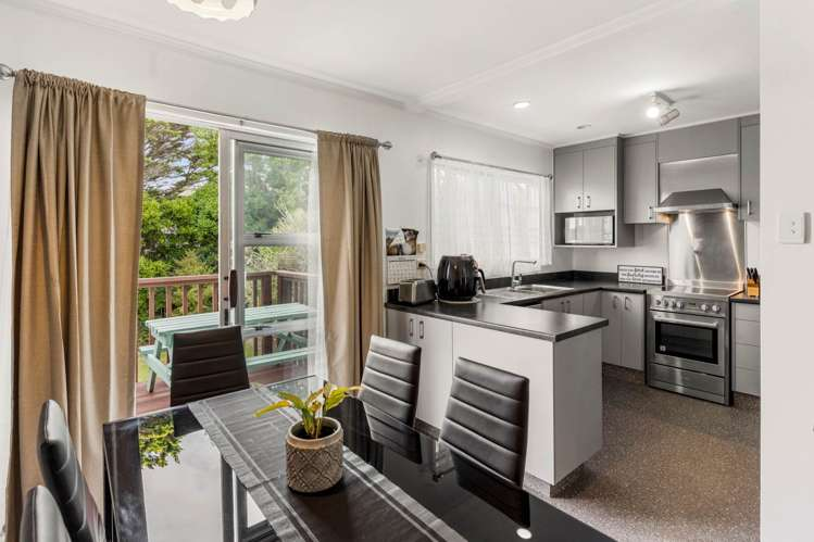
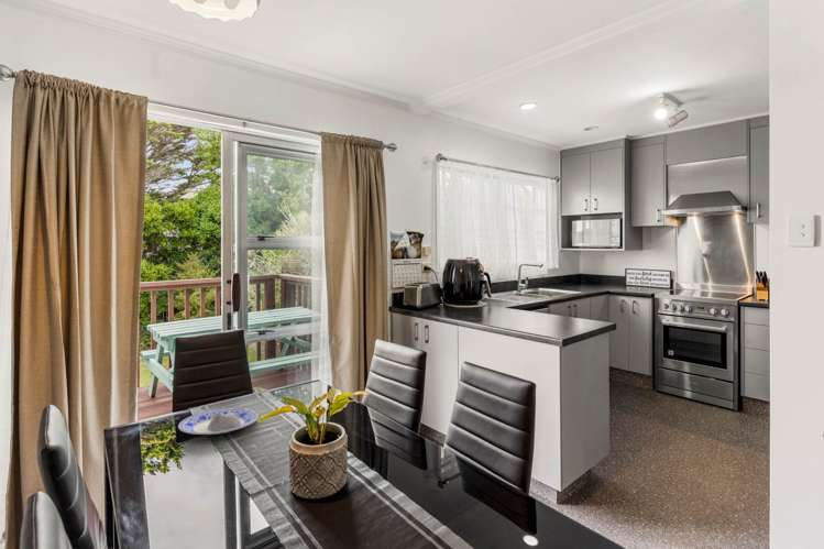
+ plate (219, 419)
